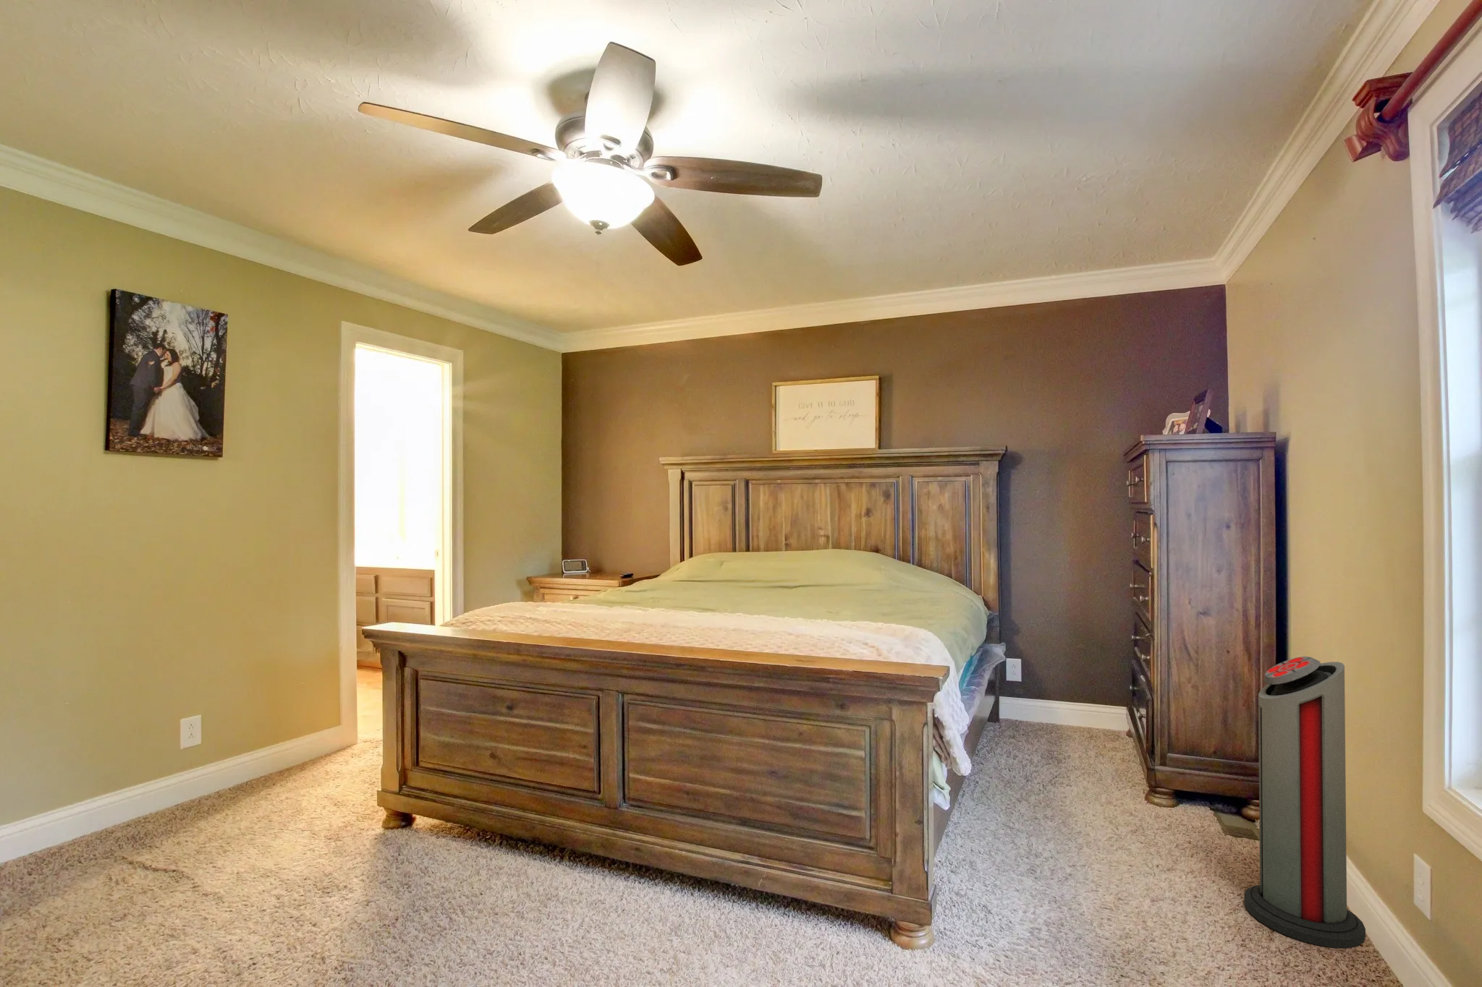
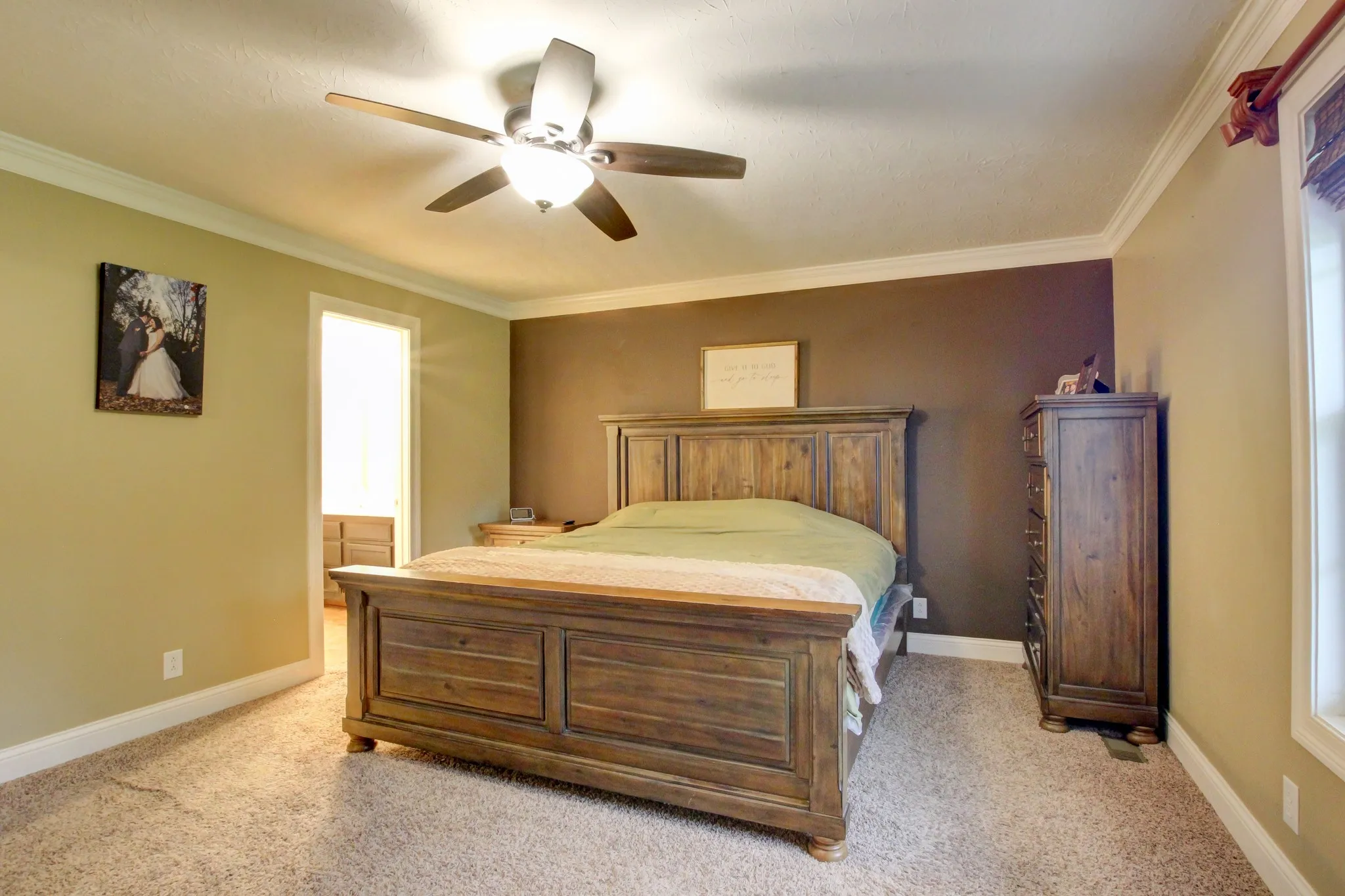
- air purifier (1301, 787)
